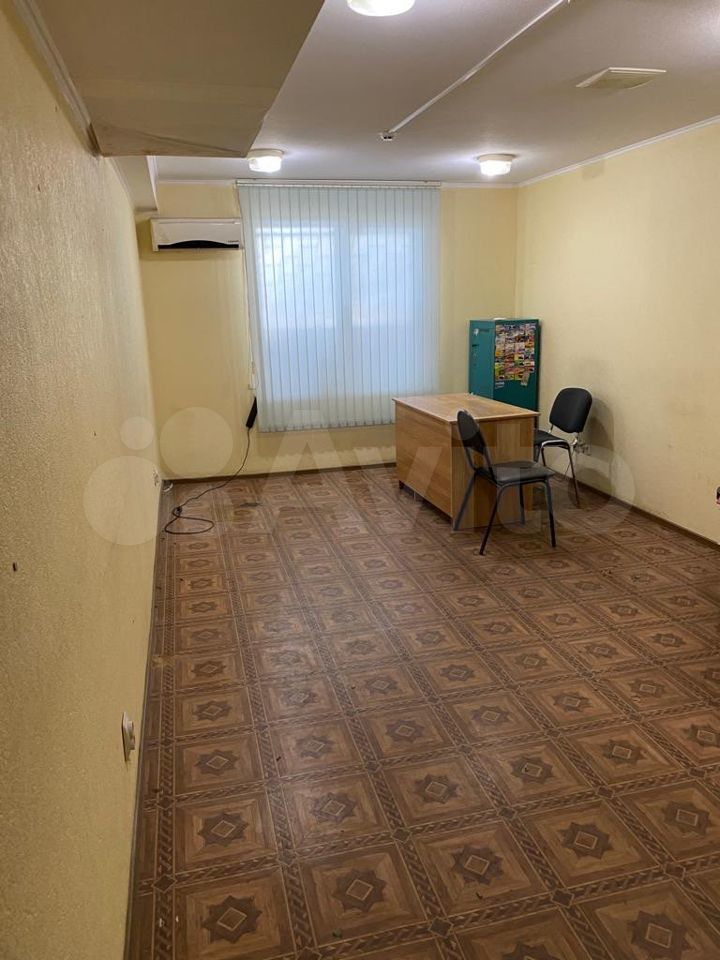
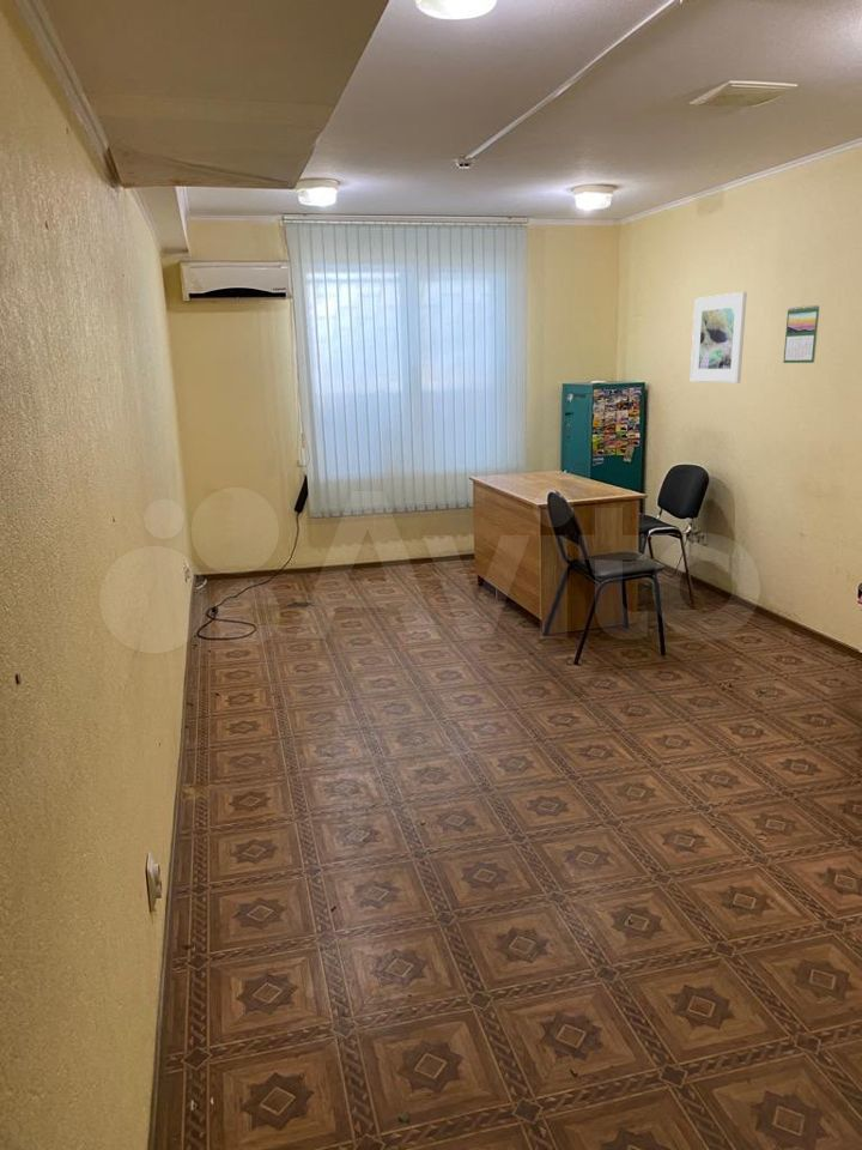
+ calendar (801, 334)
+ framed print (716, 339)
